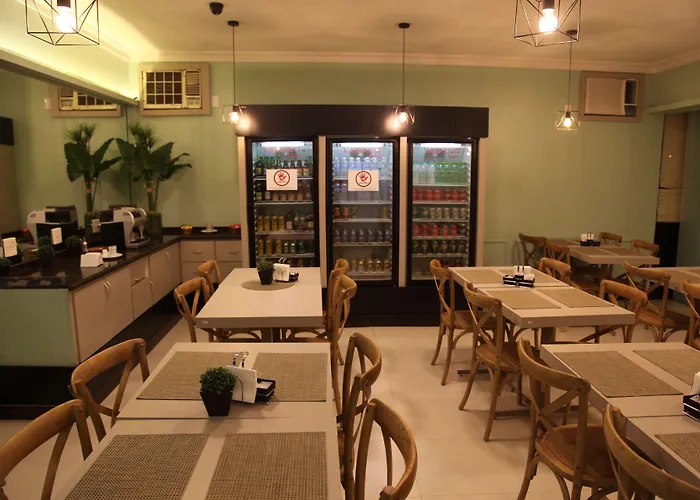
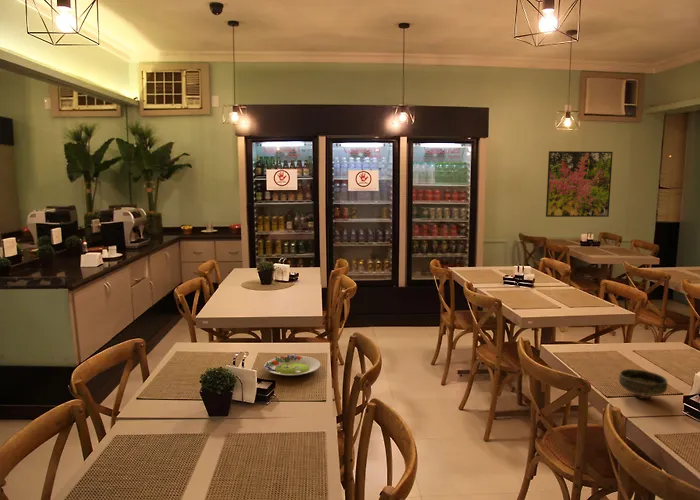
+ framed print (579, 184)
+ bowl (642, 386)
+ salad plate (292, 366)
